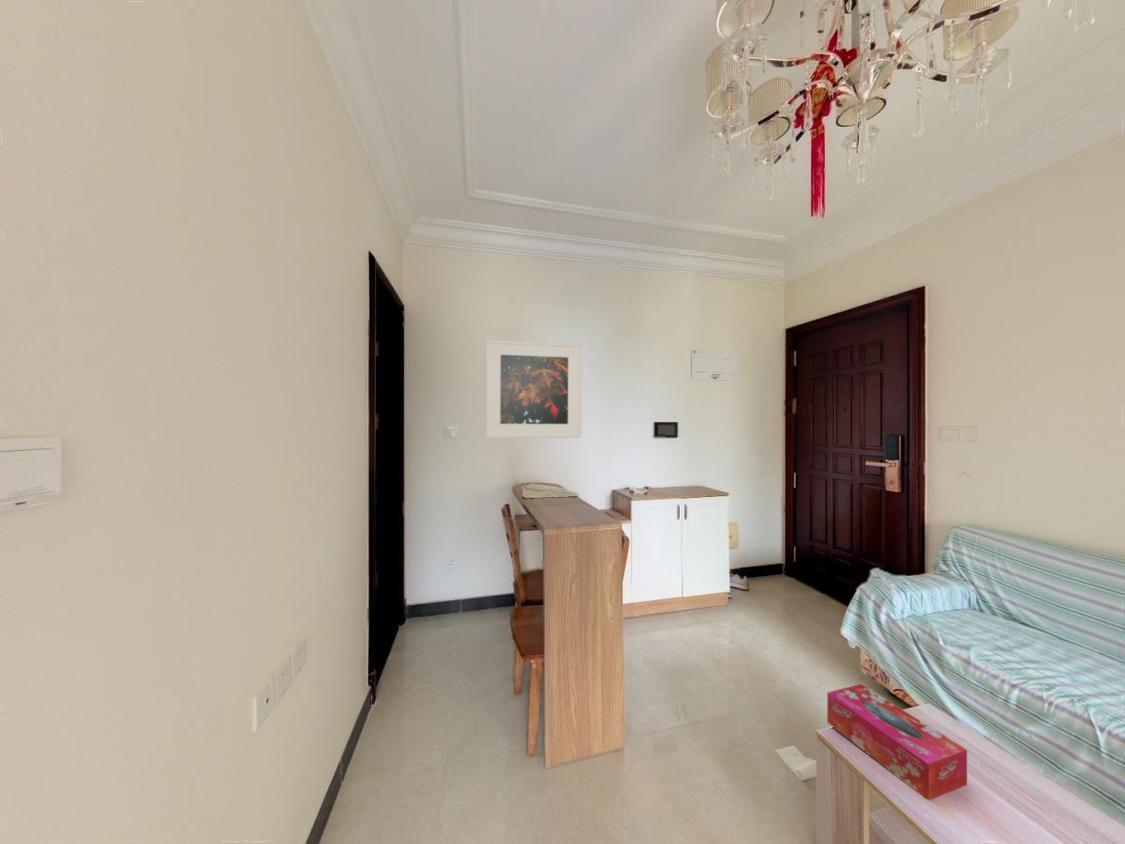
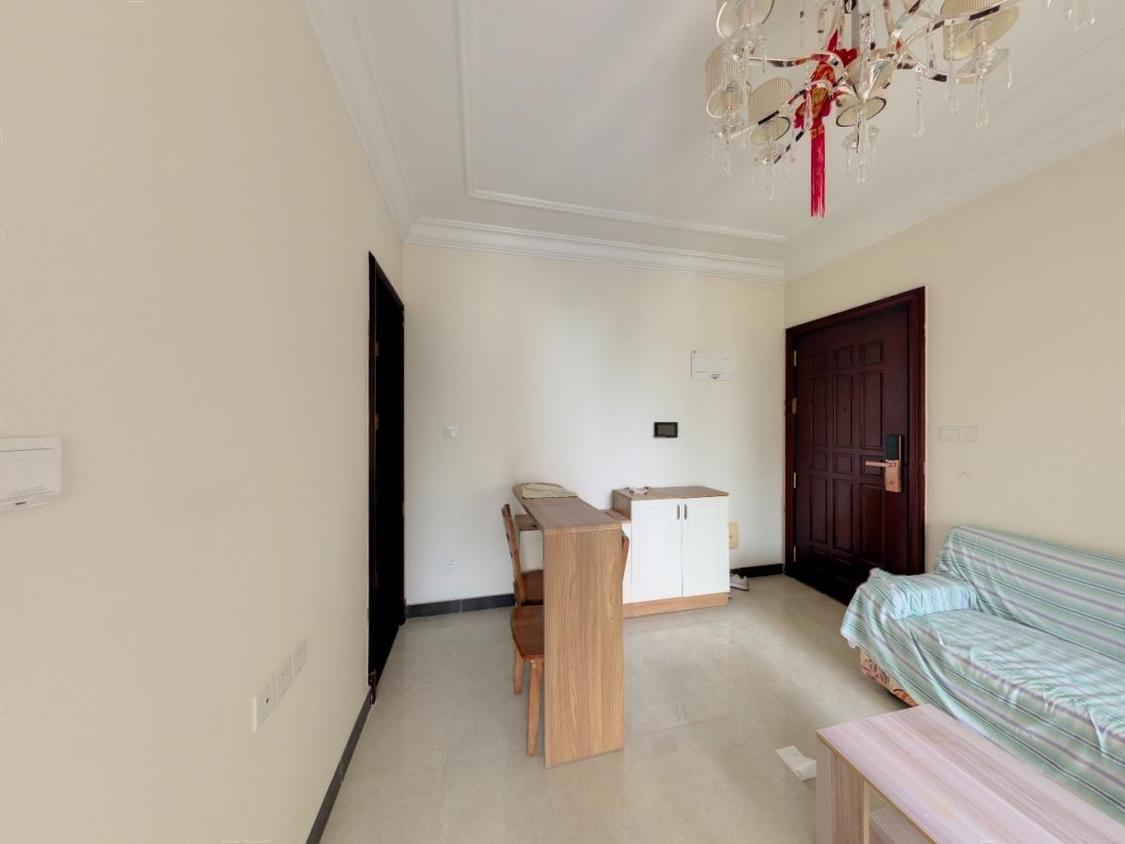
- tissue box (890, 734)
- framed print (534, 390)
